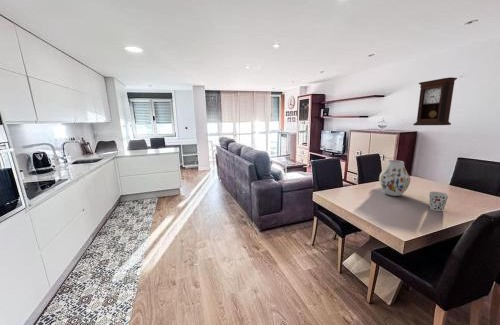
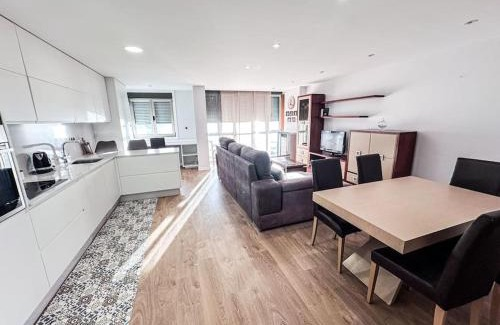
- vase (394, 178)
- pendulum clock (432, 103)
- cup (437, 201)
